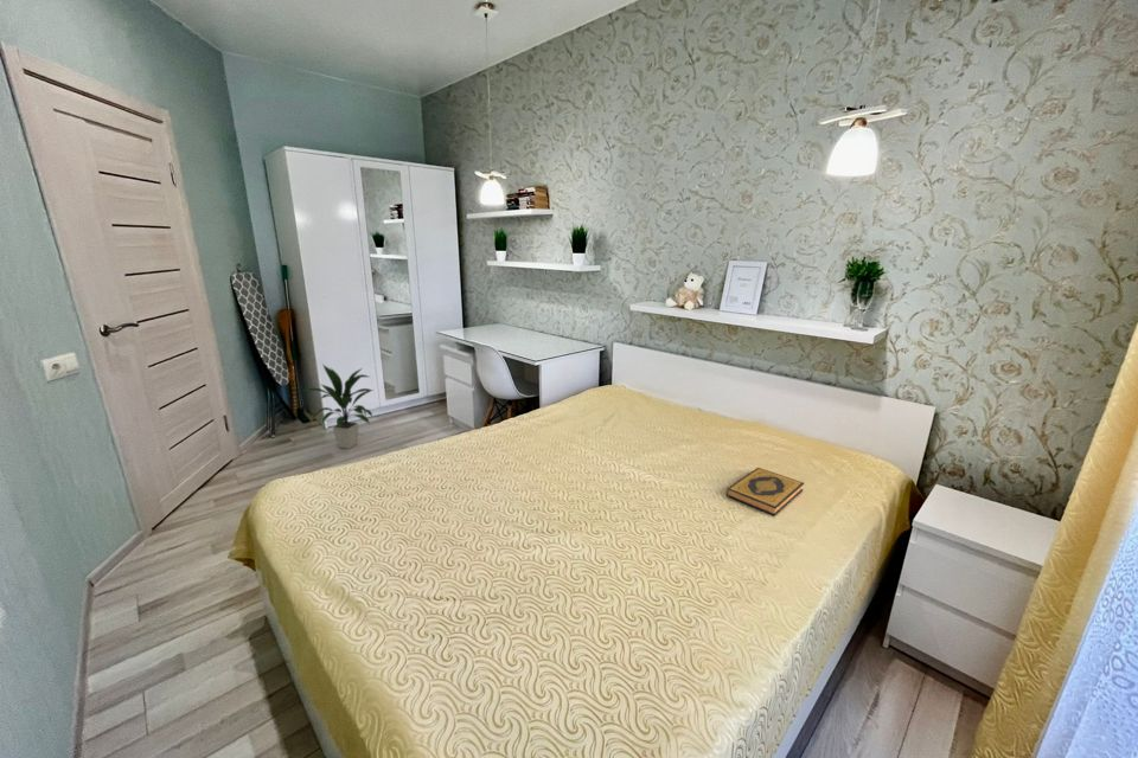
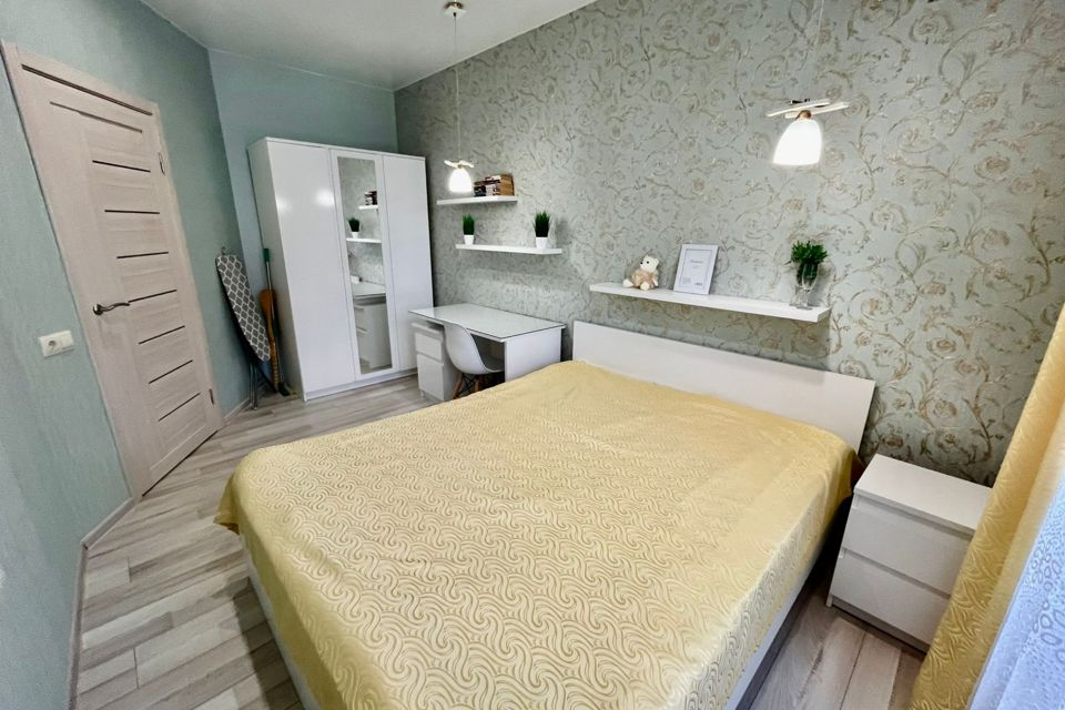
- indoor plant (346, 405)
- hardback book (765, 489)
